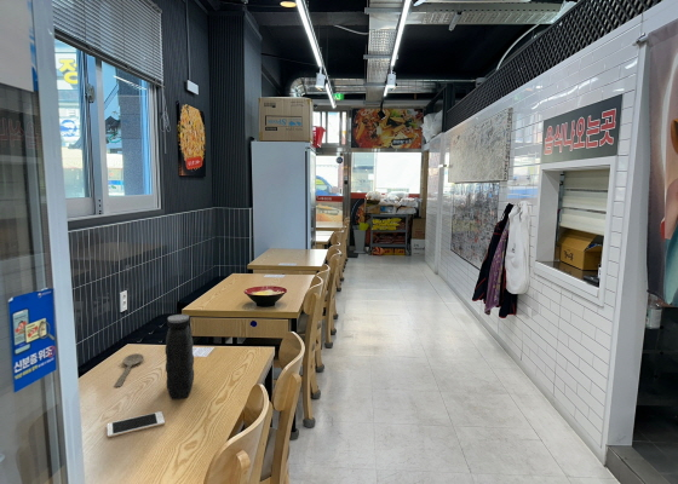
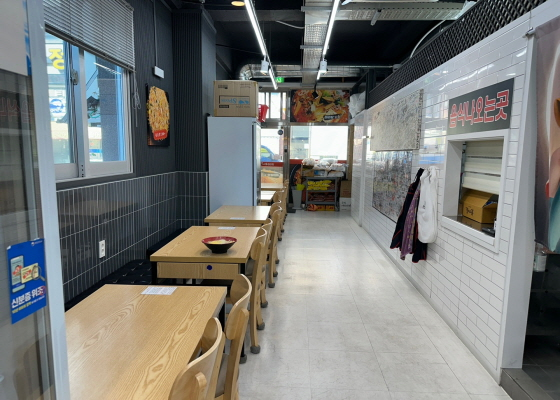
- cell phone (136, 424)
- water jug (179, 353)
- wooden spoon (127, 368)
